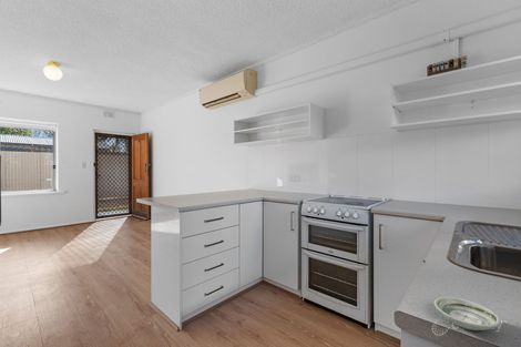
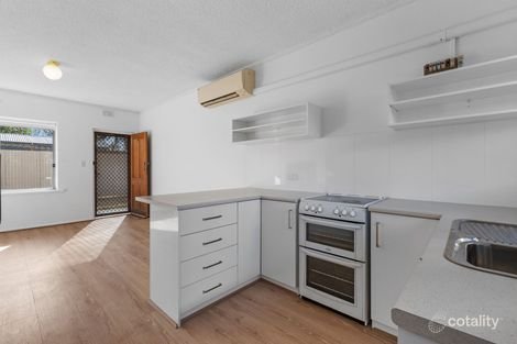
- saucer (464, 315)
